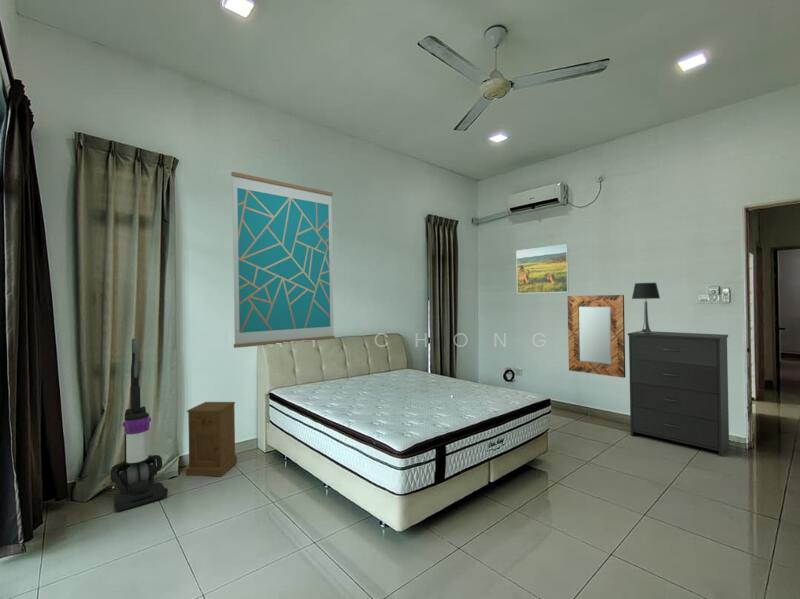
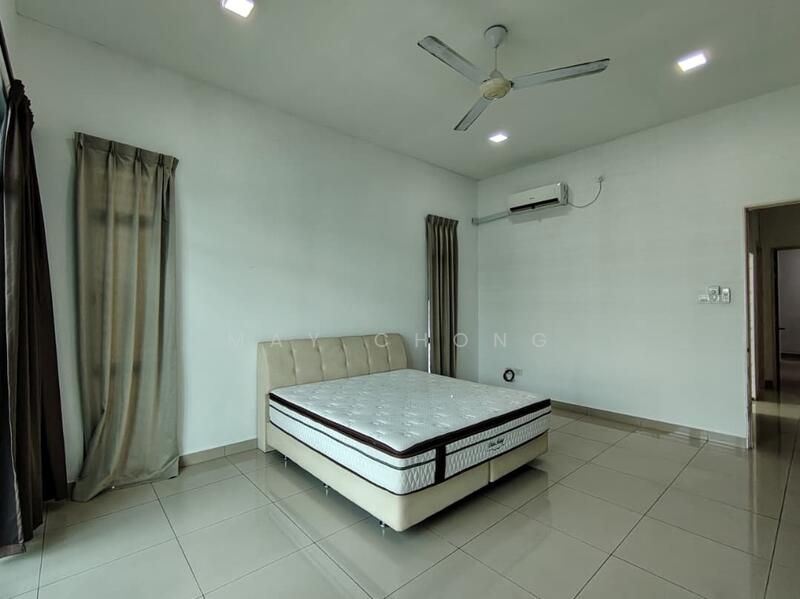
- home mirror (594, 334)
- table lamp (645, 307)
- nightstand (212, 437)
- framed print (541, 270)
- wall art (287, 263)
- vacuum cleaner (137, 416)
- dresser (676, 387)
